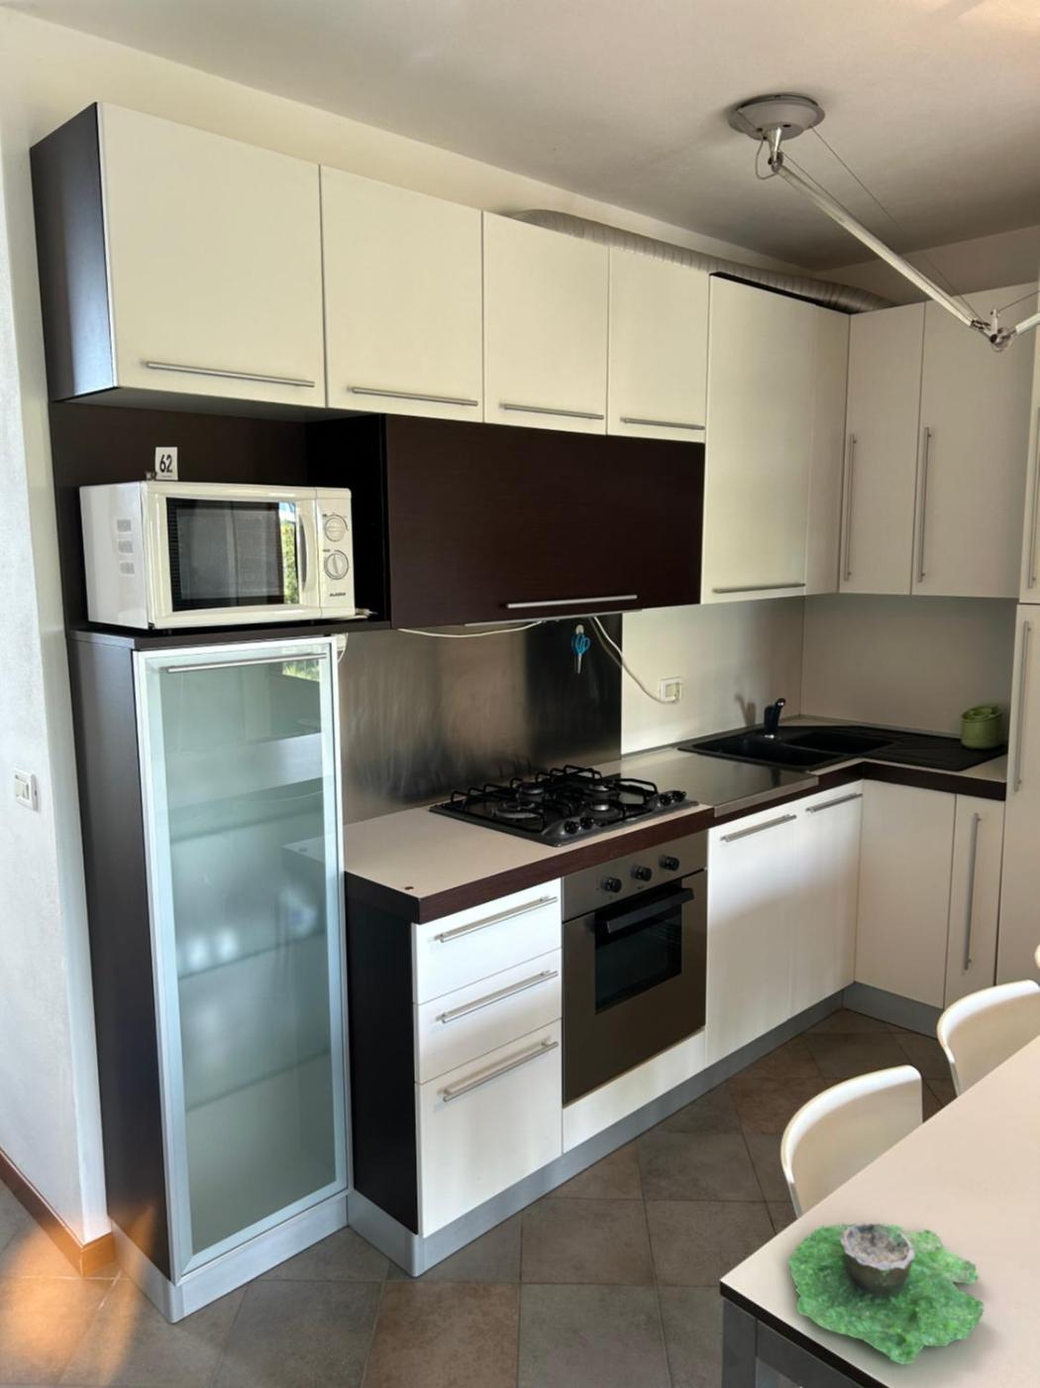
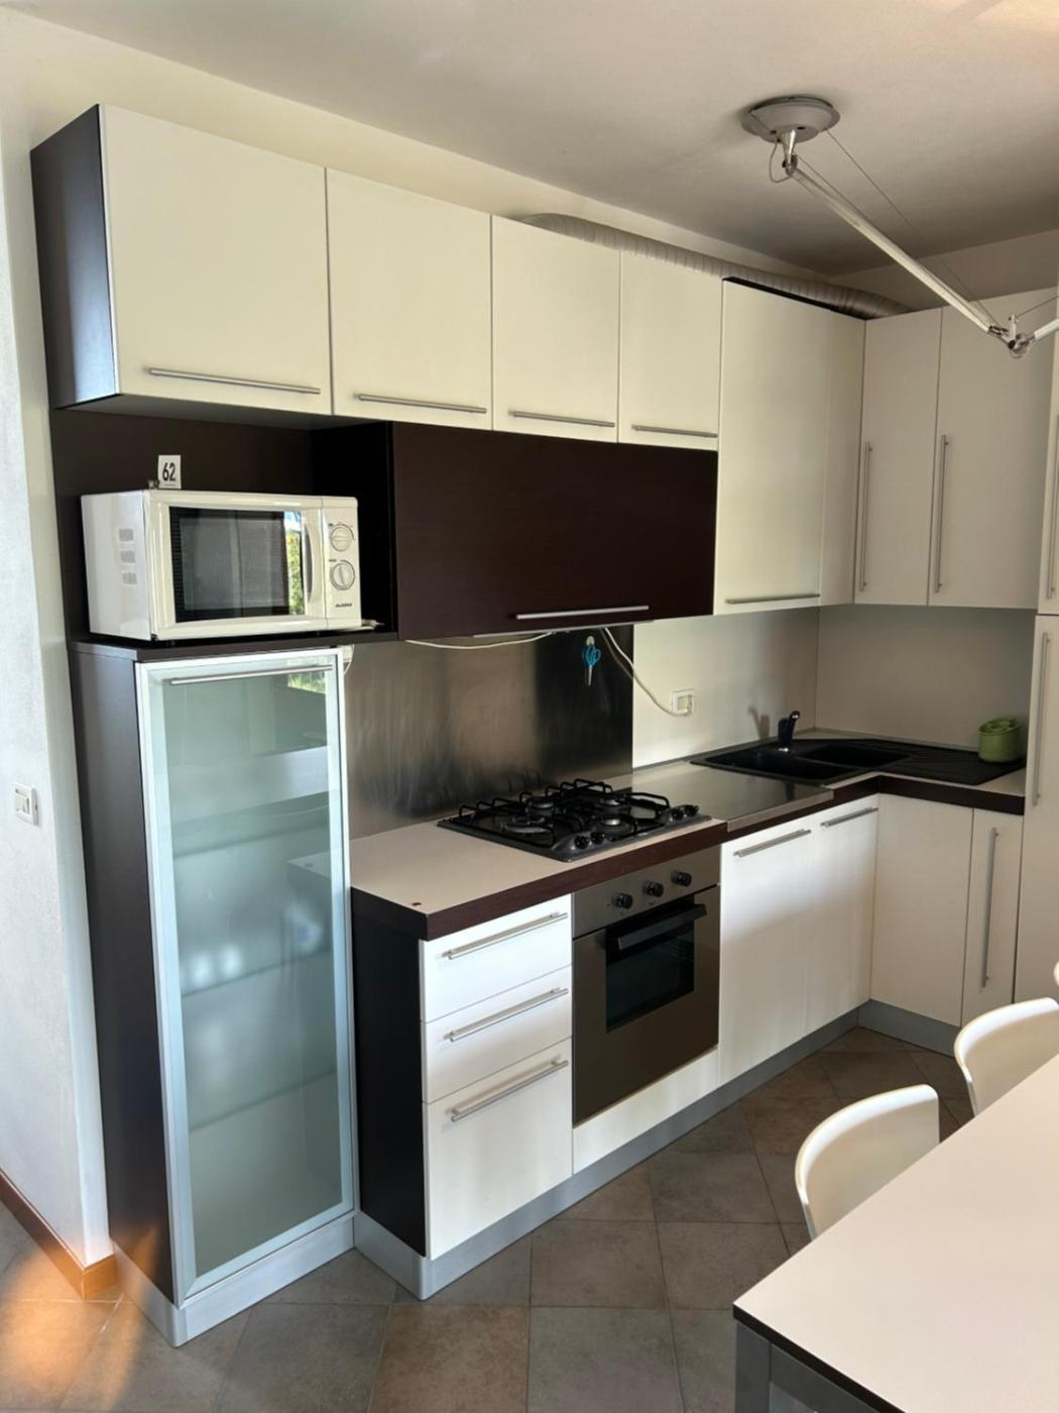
- succulent planter (886, 1263)
